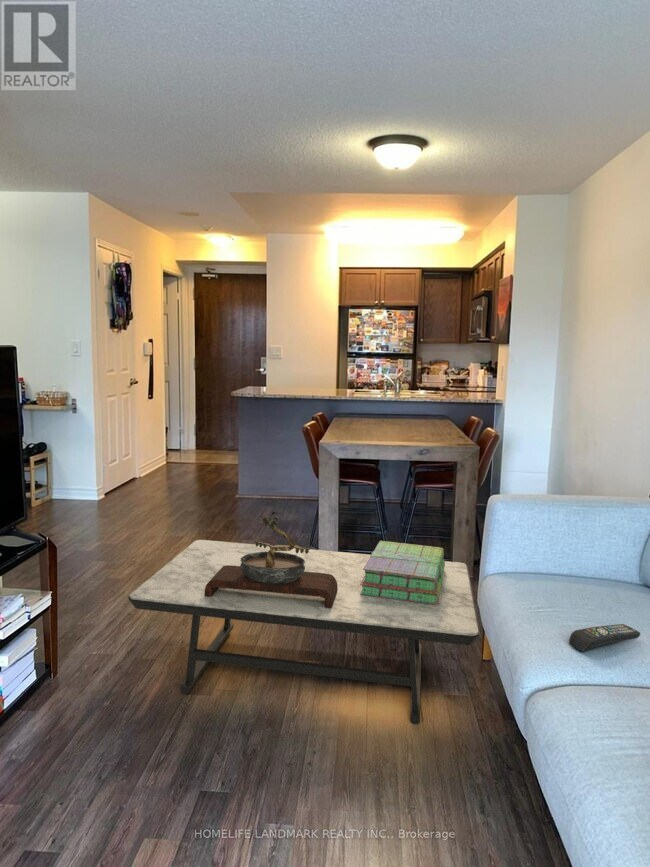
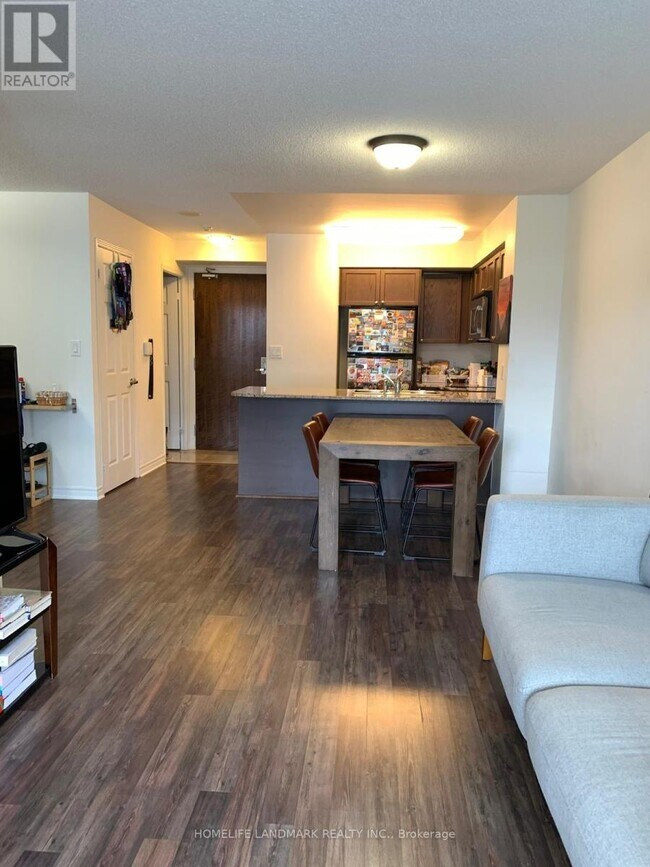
- coffee table (311, 624)
- bonsai tree (272, 550)
- remote control (604, 635)
- stack of books (405, 567)
